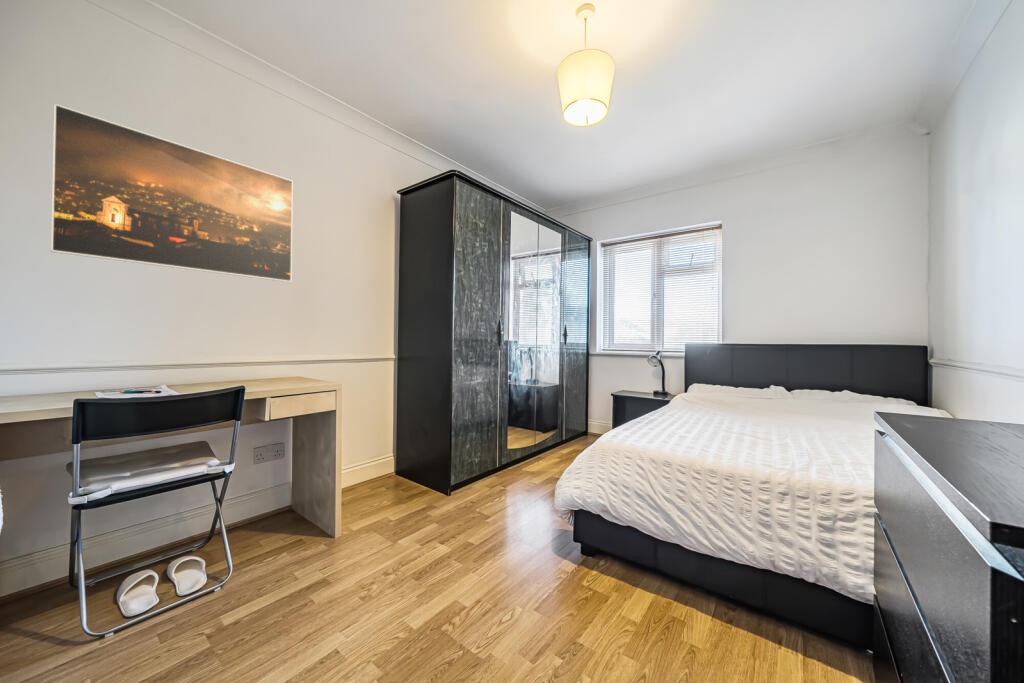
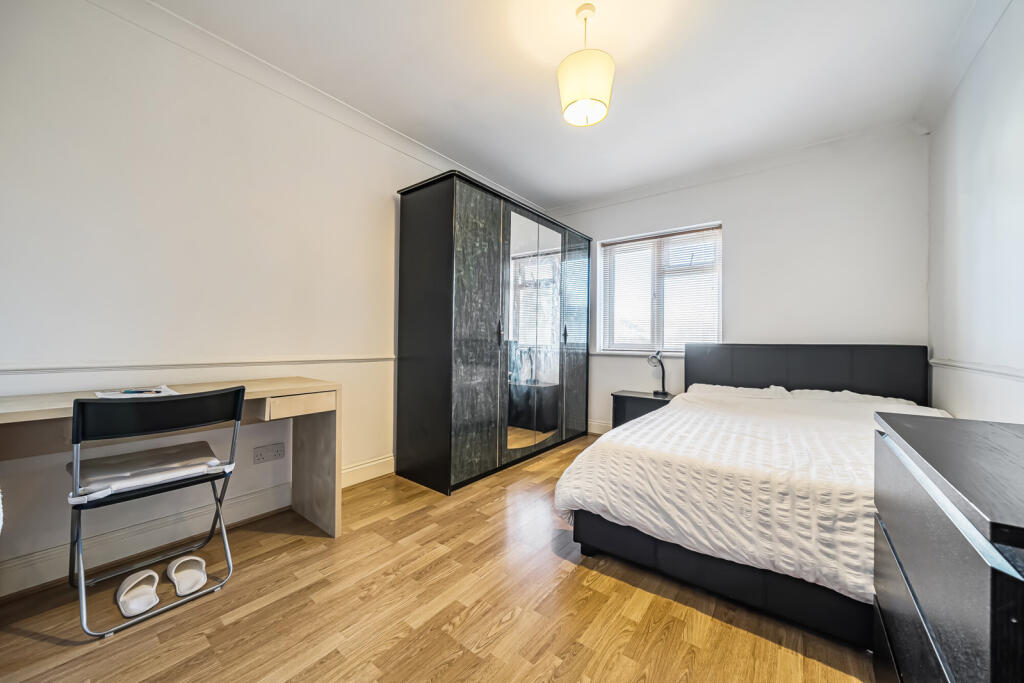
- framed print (194, 209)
